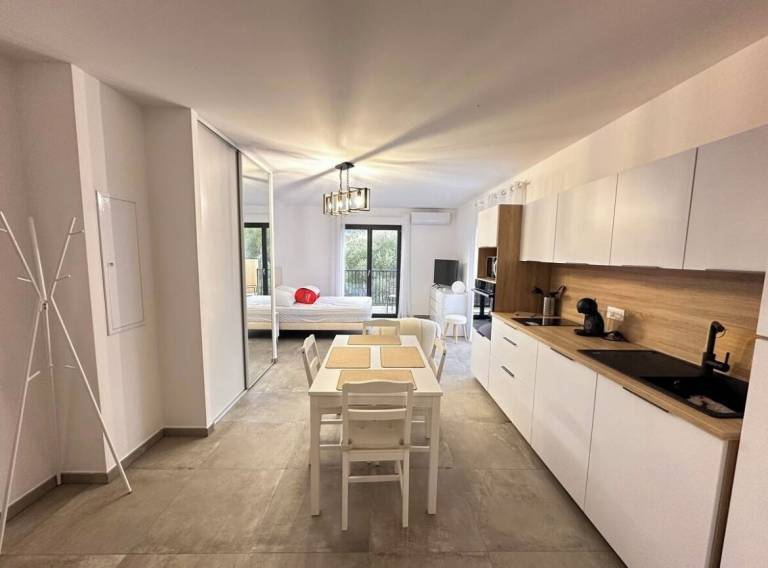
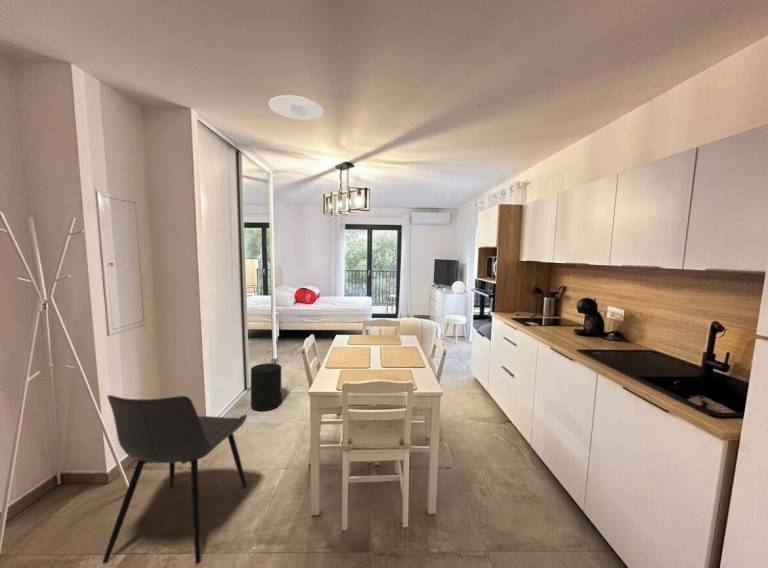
+ cylinder (266, 385)
+ recessed light (296, 105)
+ chair (181, 448)
